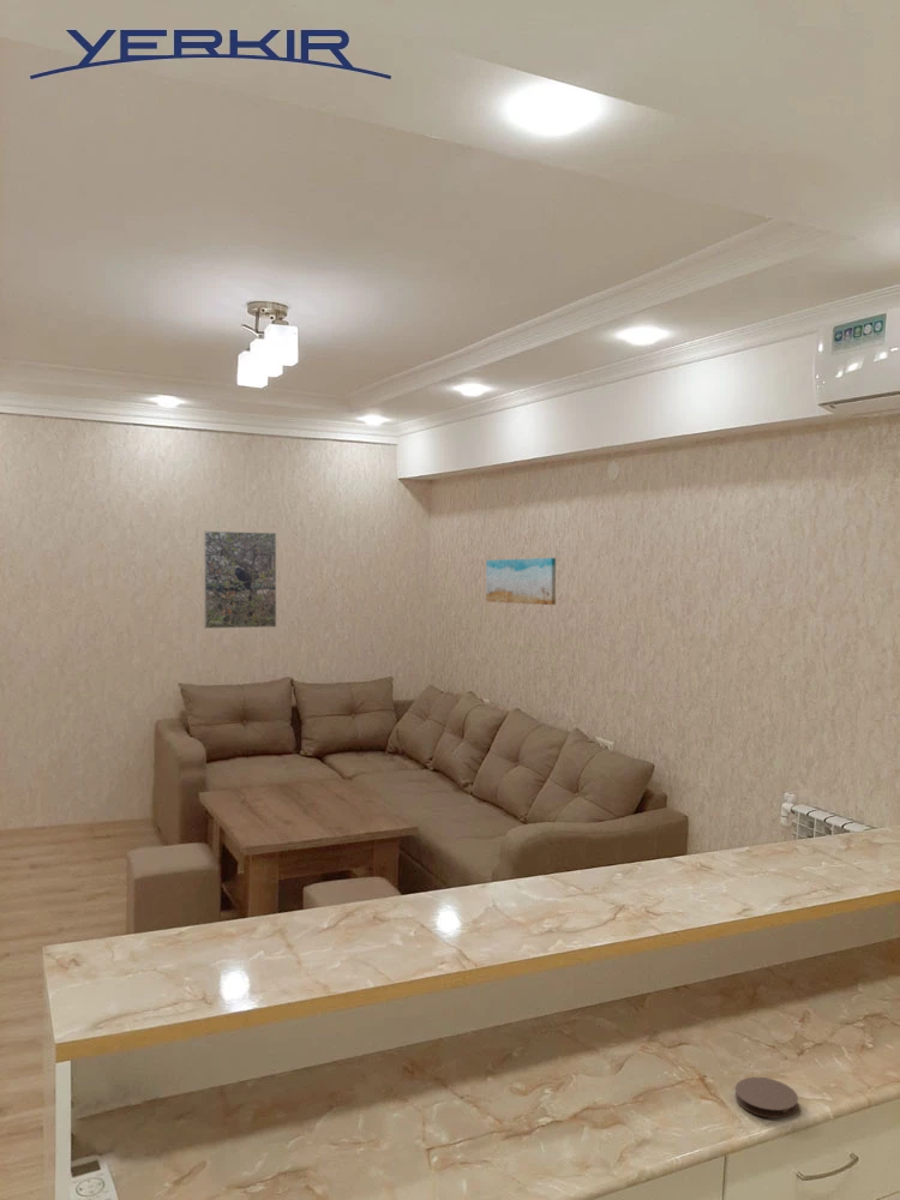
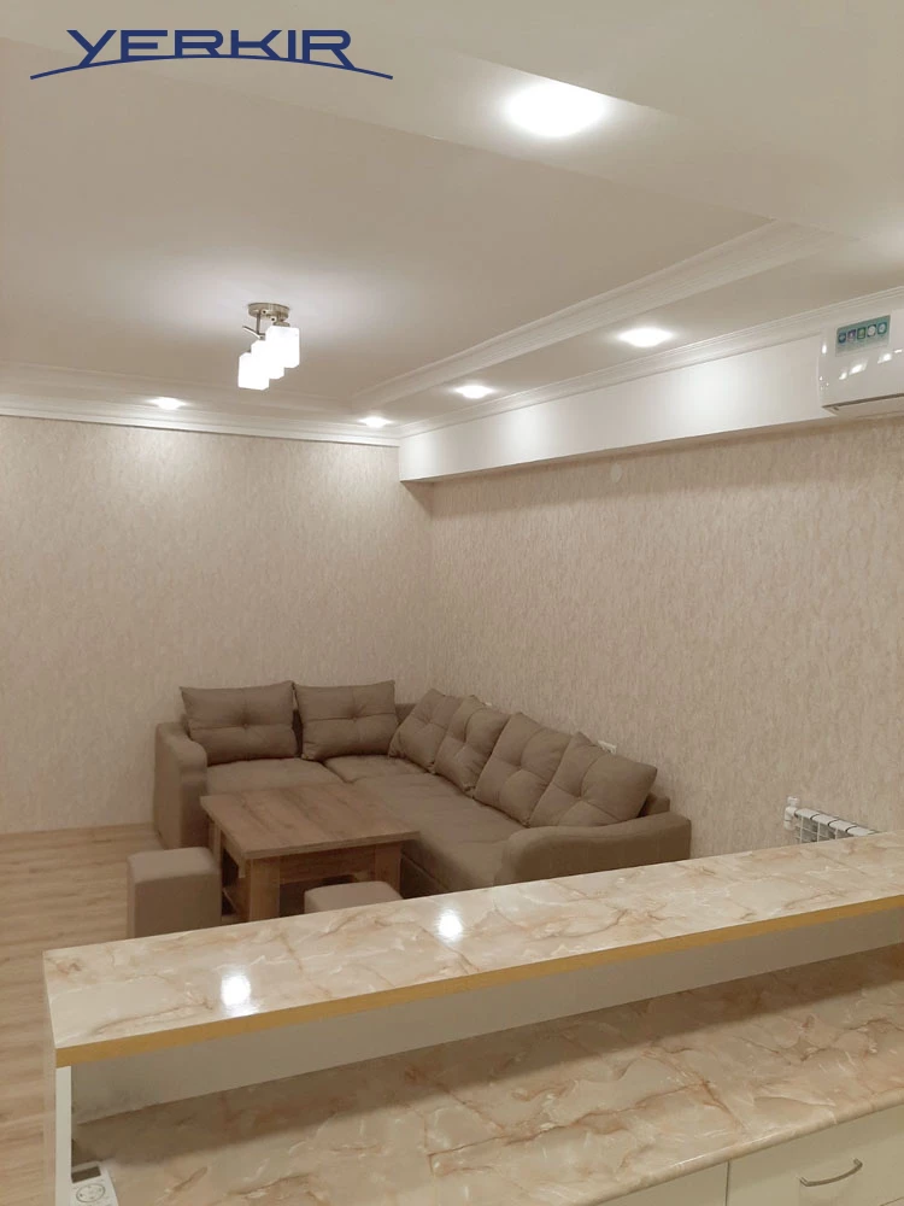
- coaster (766, 1097)
- wall art (520, 581)
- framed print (240, 580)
